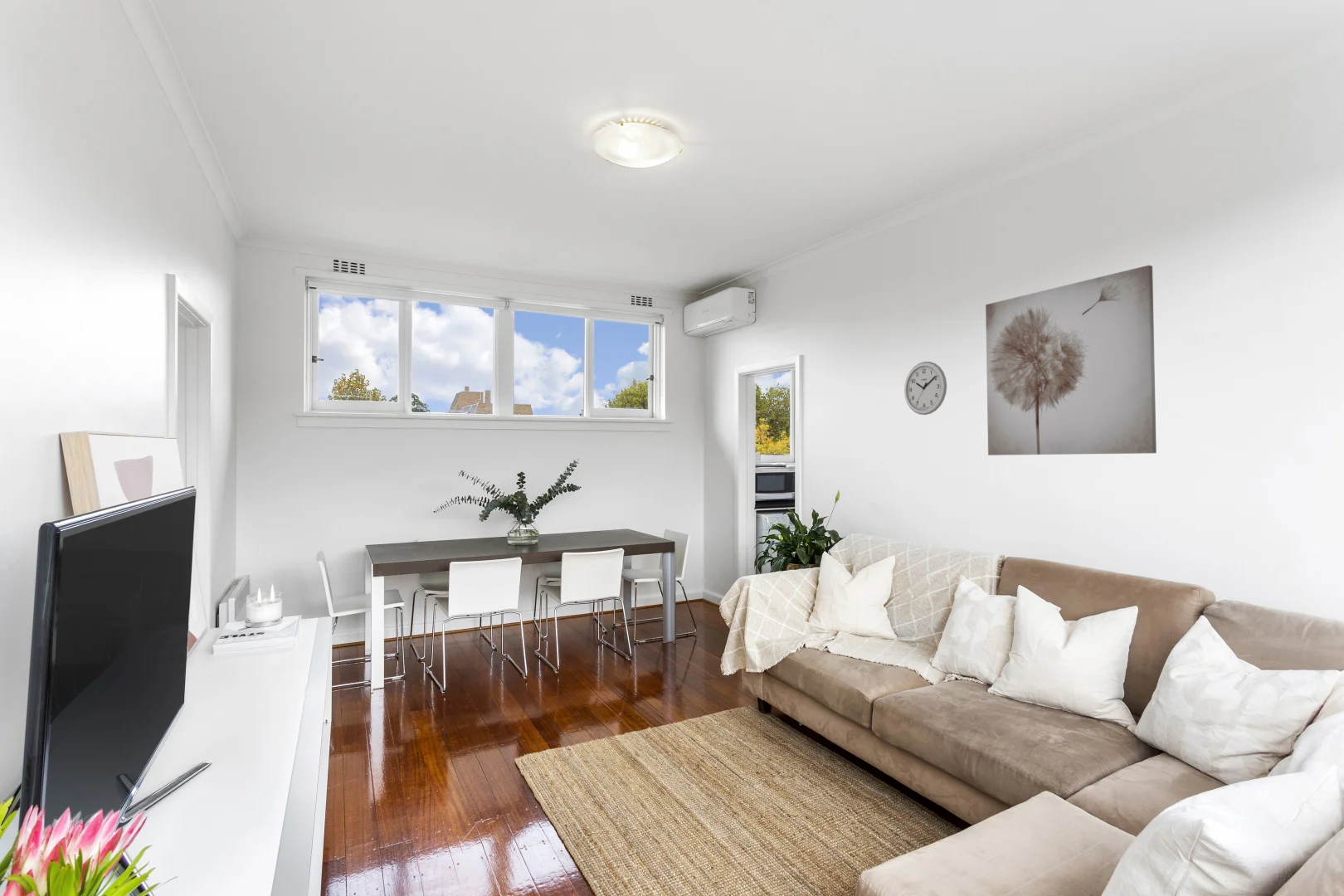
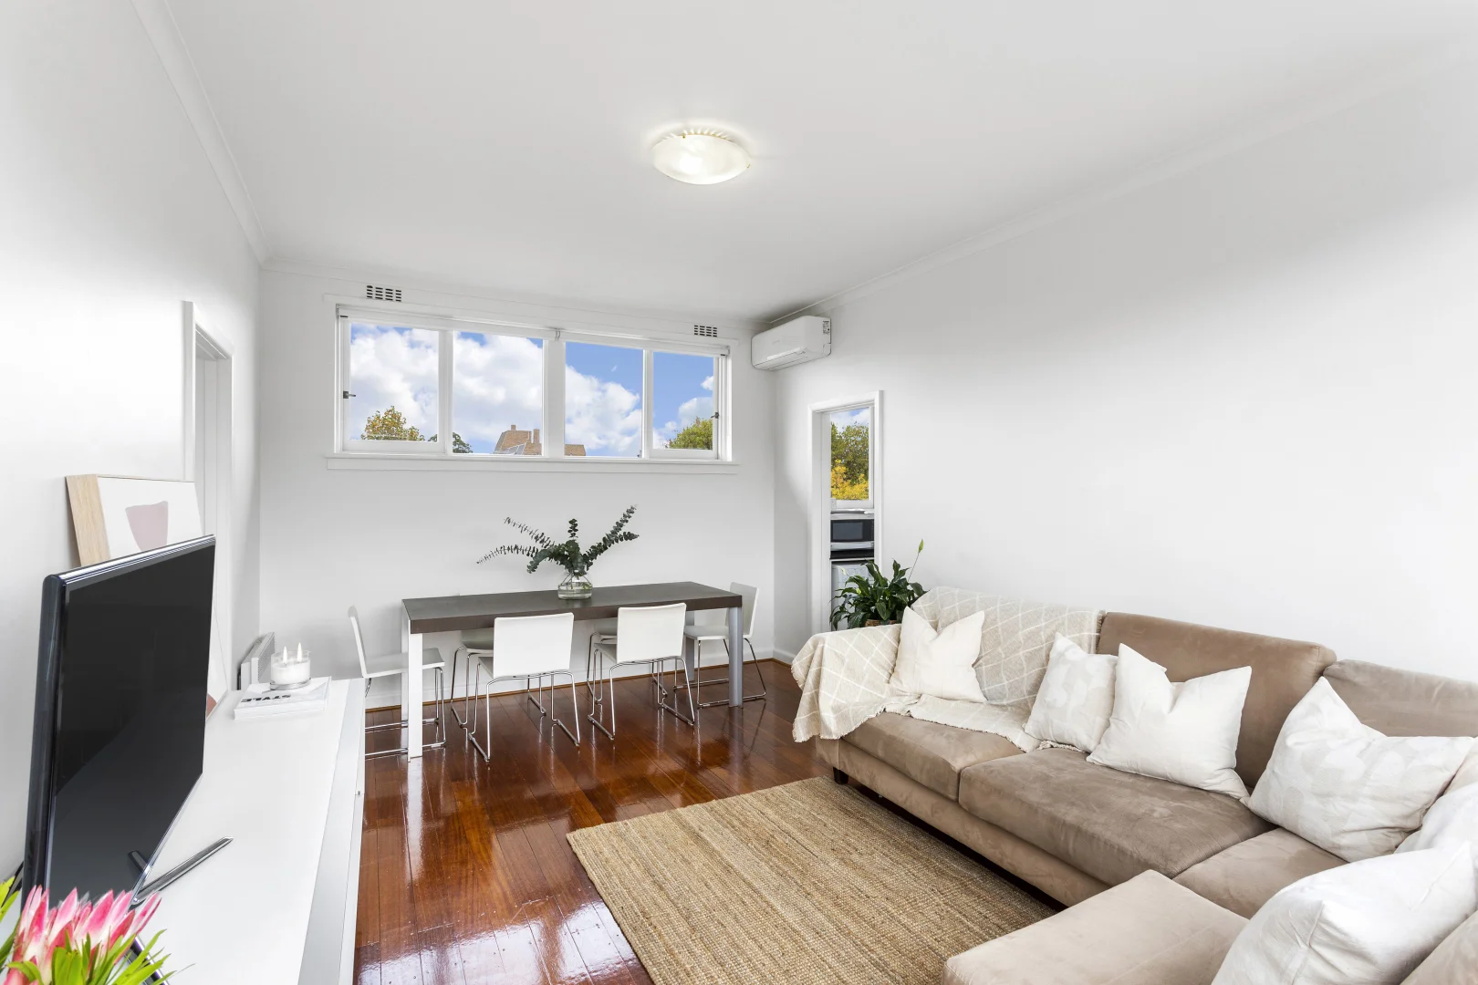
- wall art (1061, 370)
- wall clock (923, 387)
